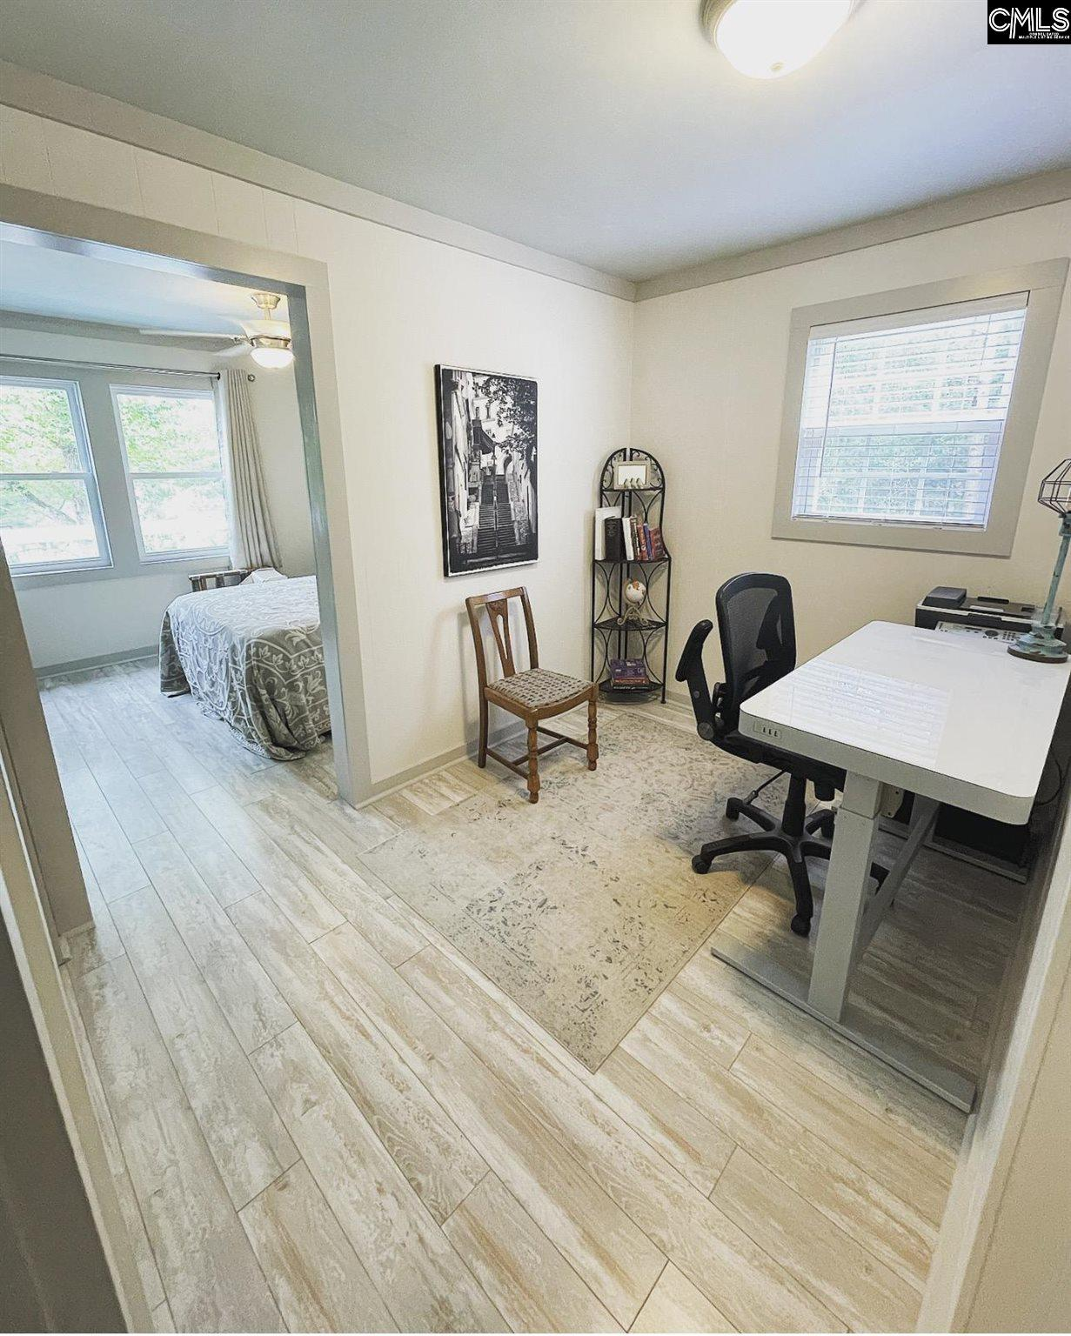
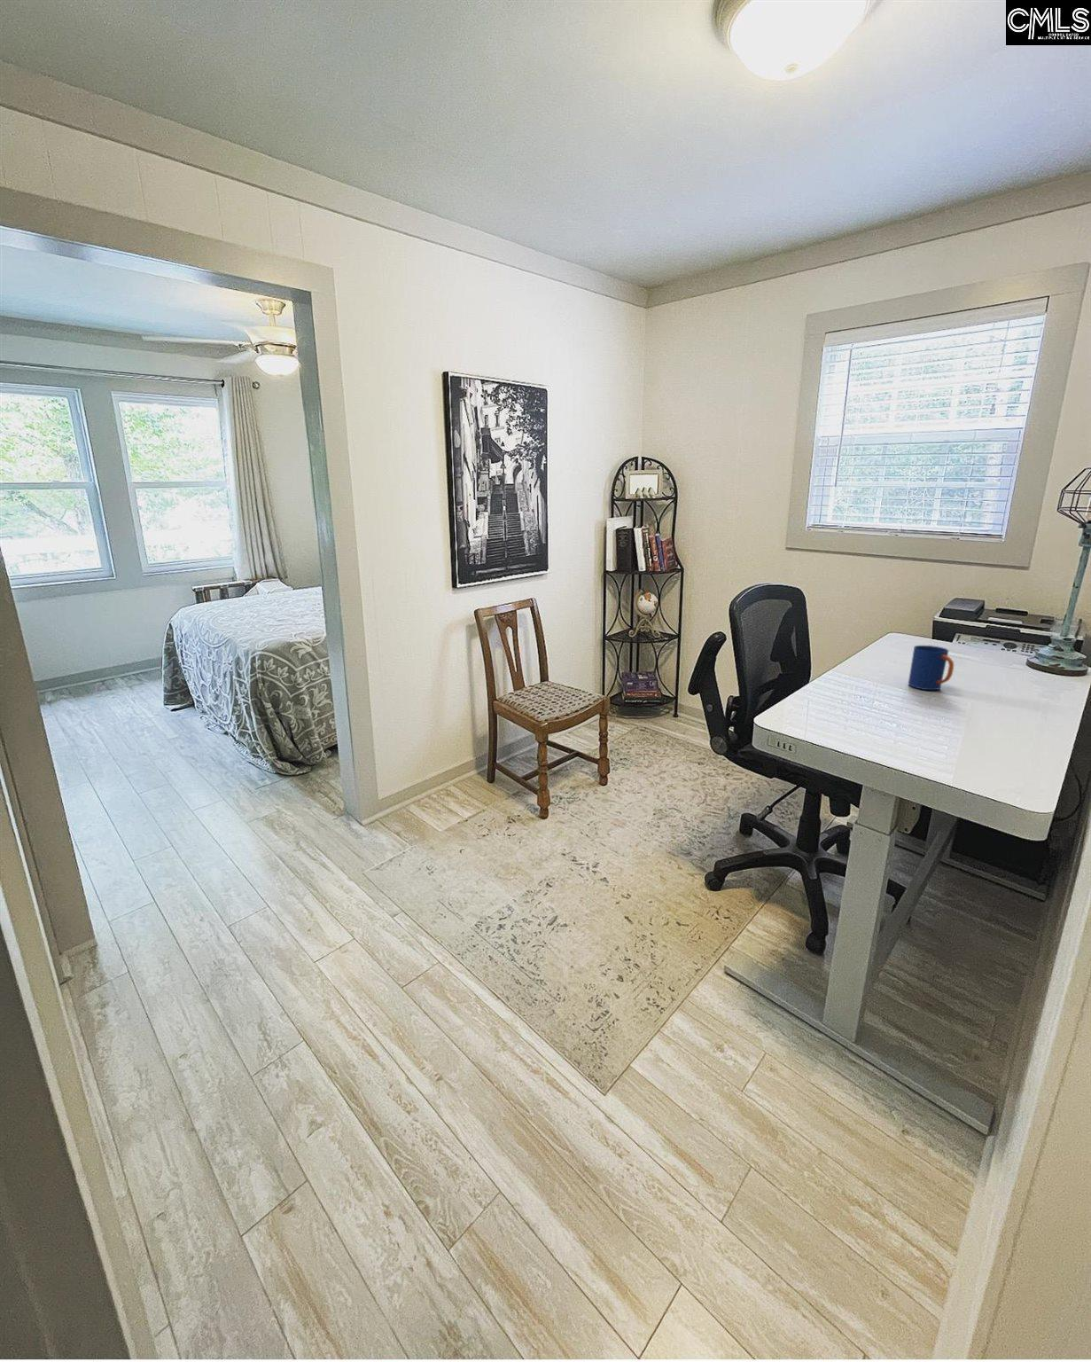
+ mug (932, 668)
